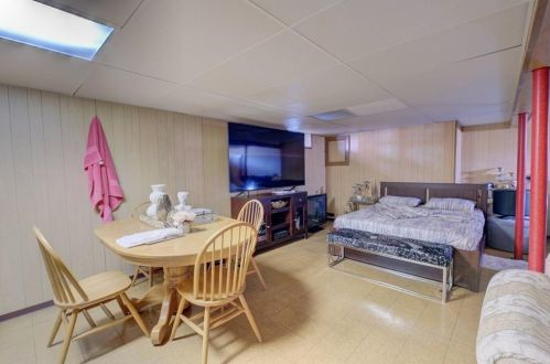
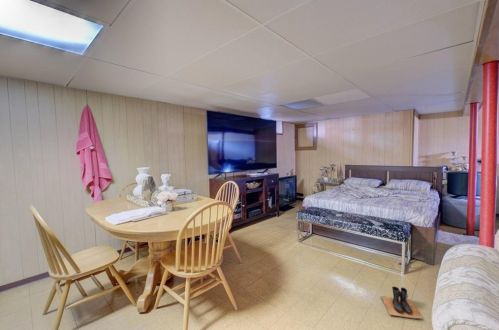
+ boots (400, 299)
